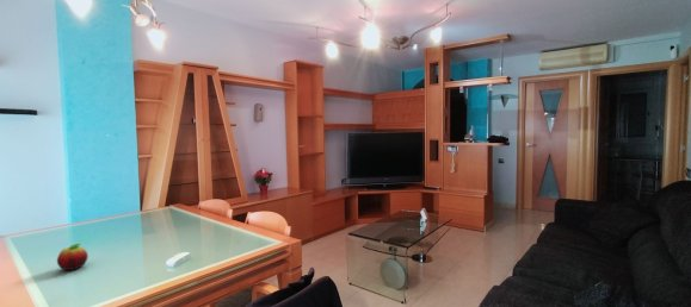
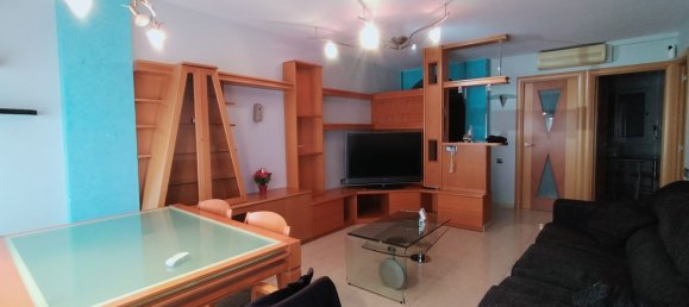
- fruit (72, 257)
